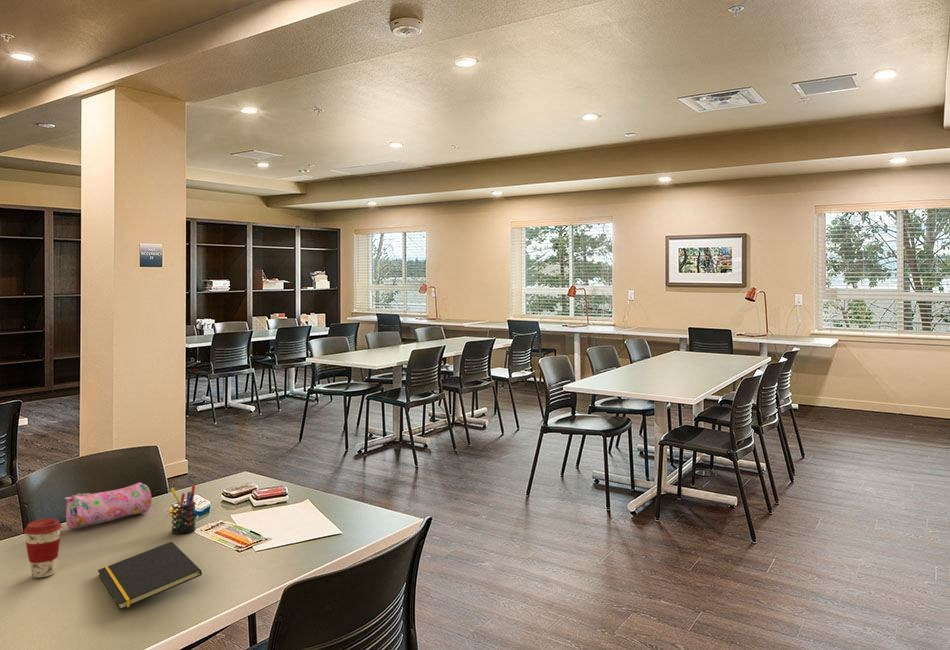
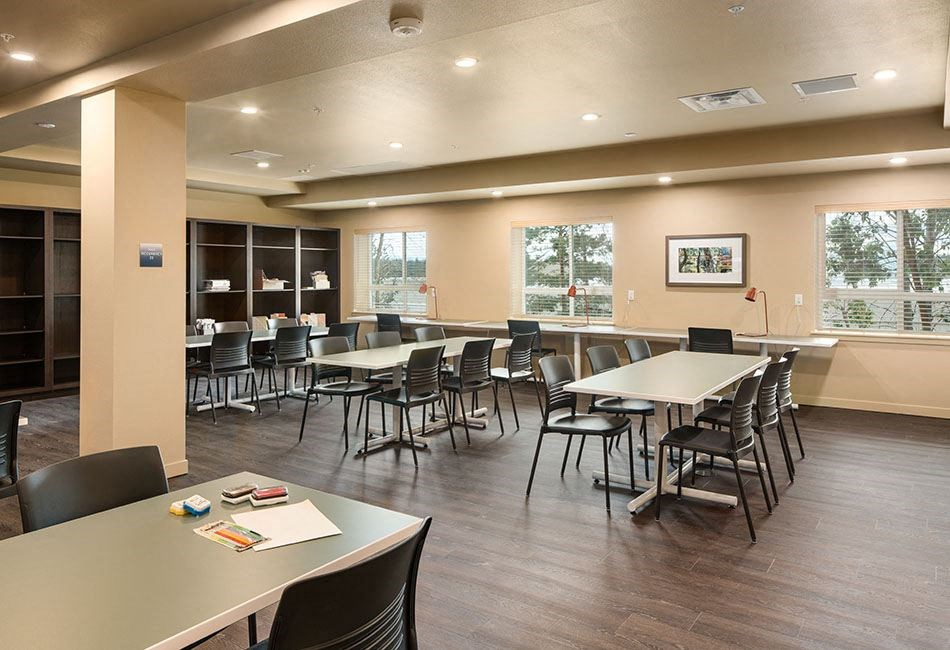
- pen holder (186, 506)
- pencil case (108, 504)
- notepad (148, 572)
- coffee cup (43, 548)
